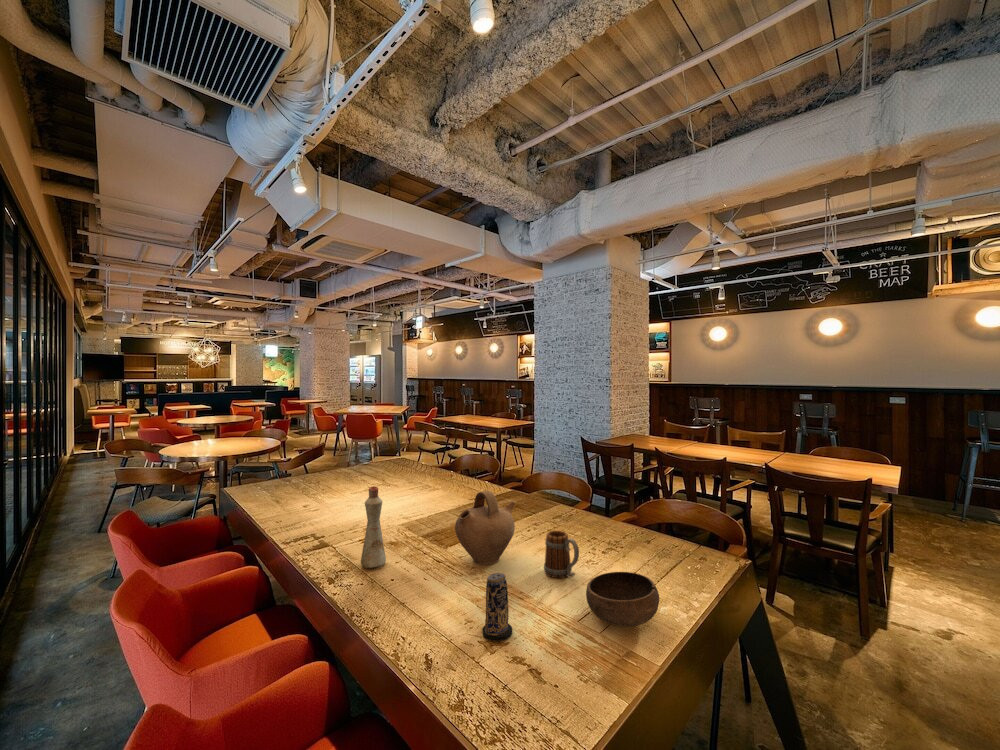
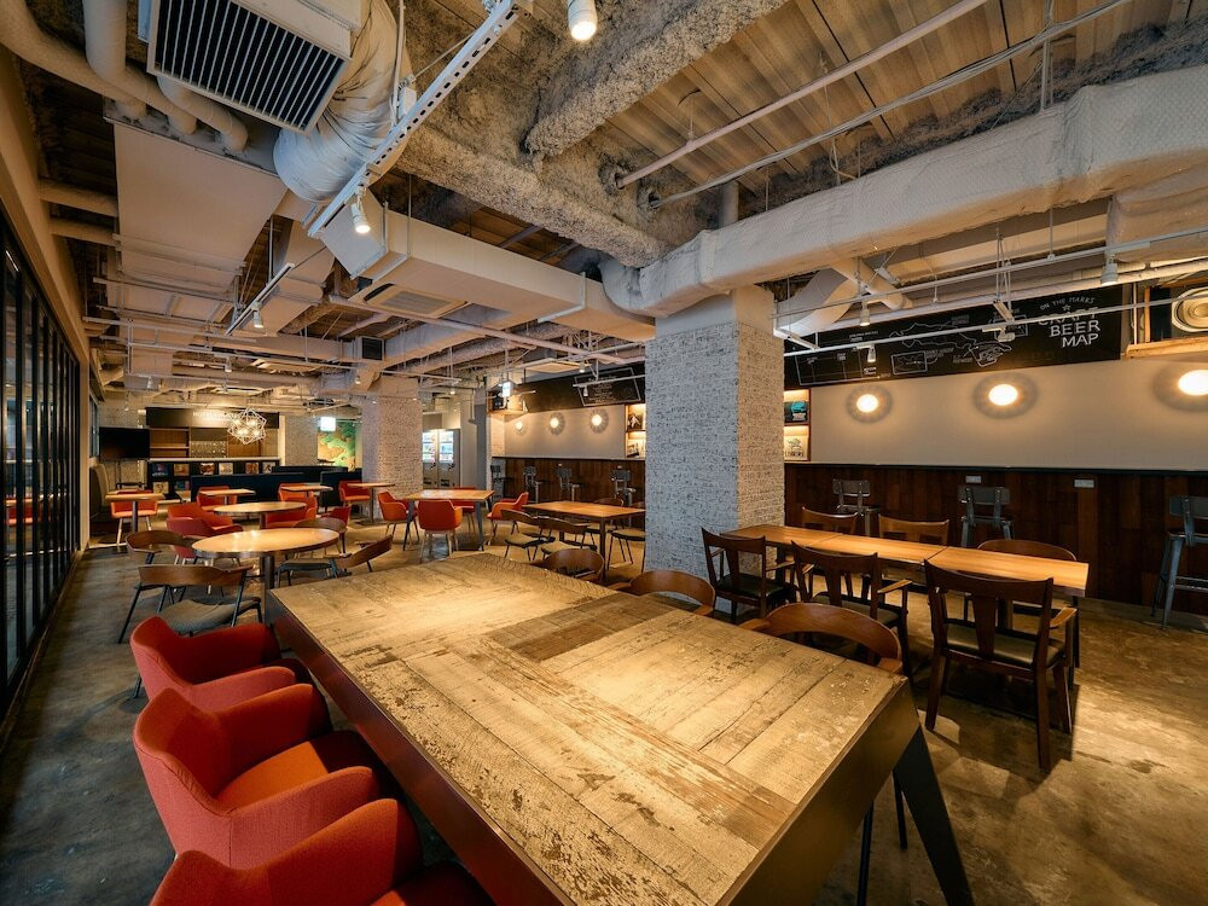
- candle (497, 604)
- jug (487, 524)
- beer mug (562, 555)
- bottle (373, 525)
- bowl (622, 600)
